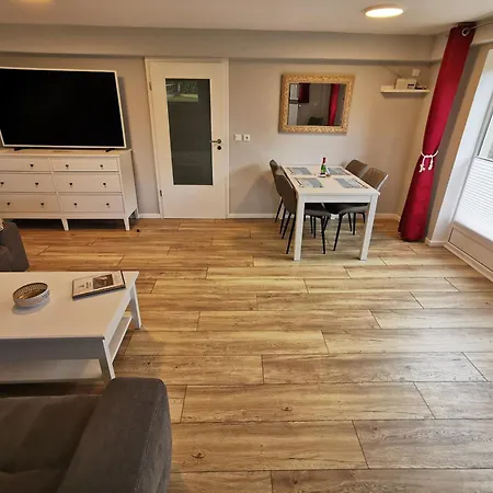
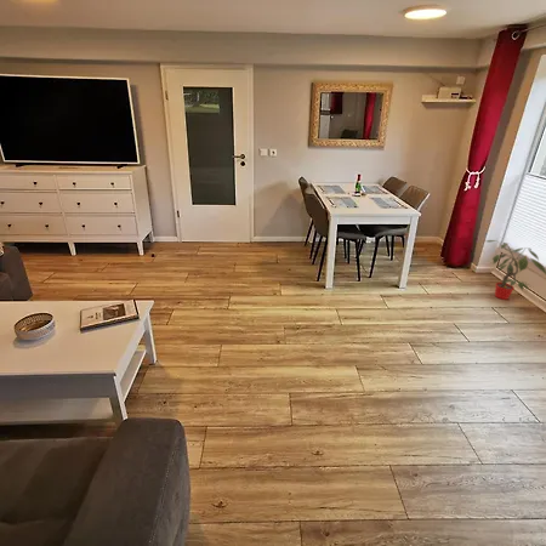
+ potted plant (508, 272)
